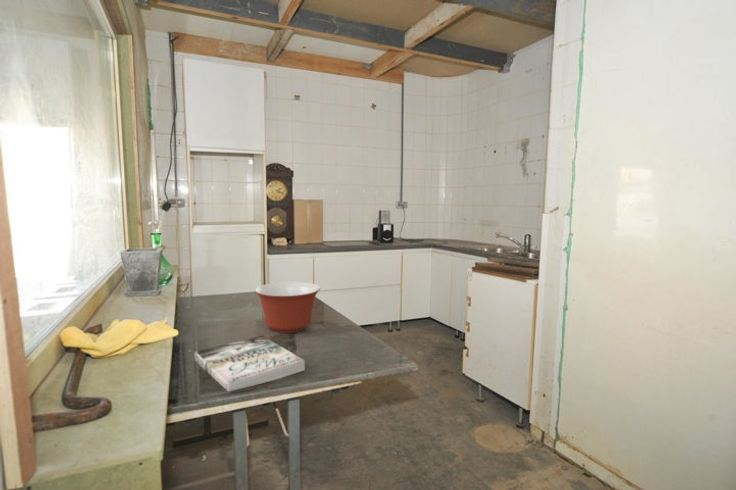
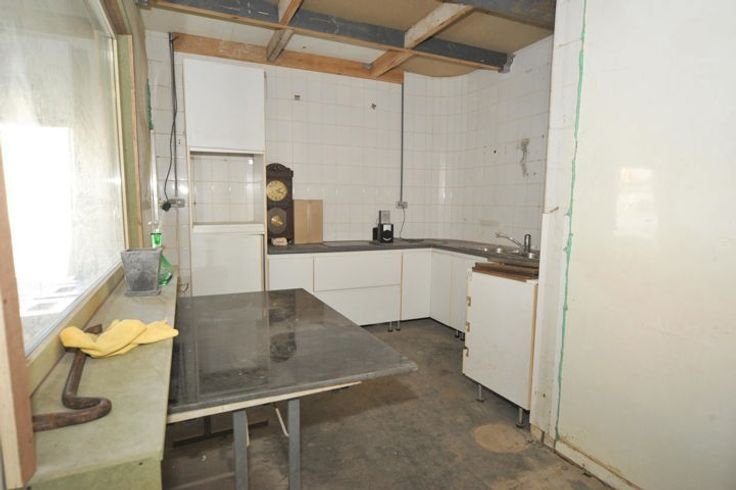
- mixing bowl (288, 308)
- book (248, 360)
